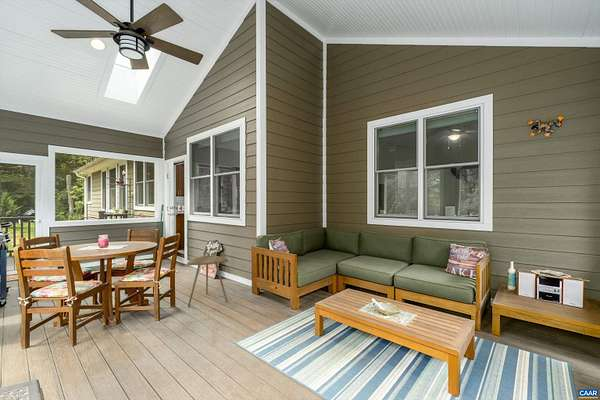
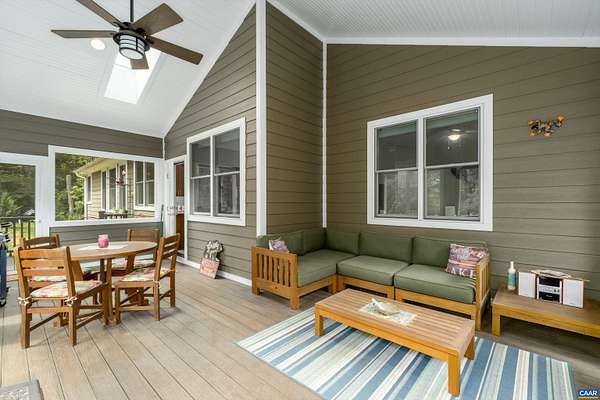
- side table (207, 279)
